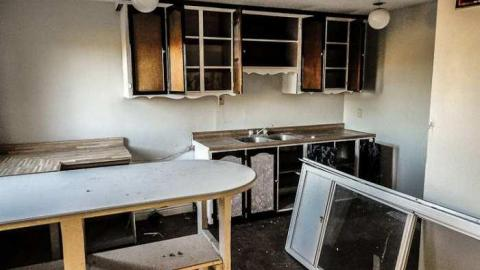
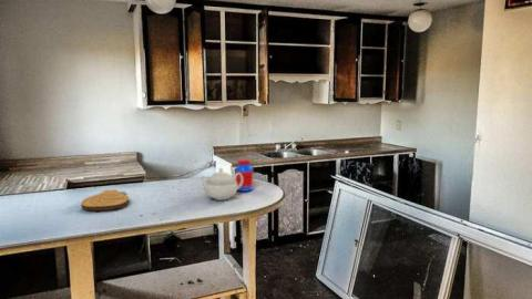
+ teapot (222, 183)
+ jar (244, 174)
+ key chain (109, 196)
